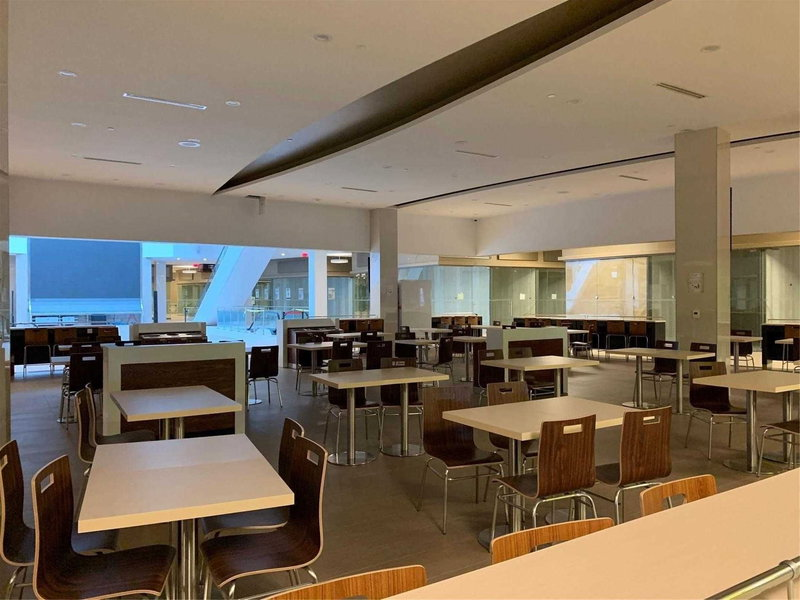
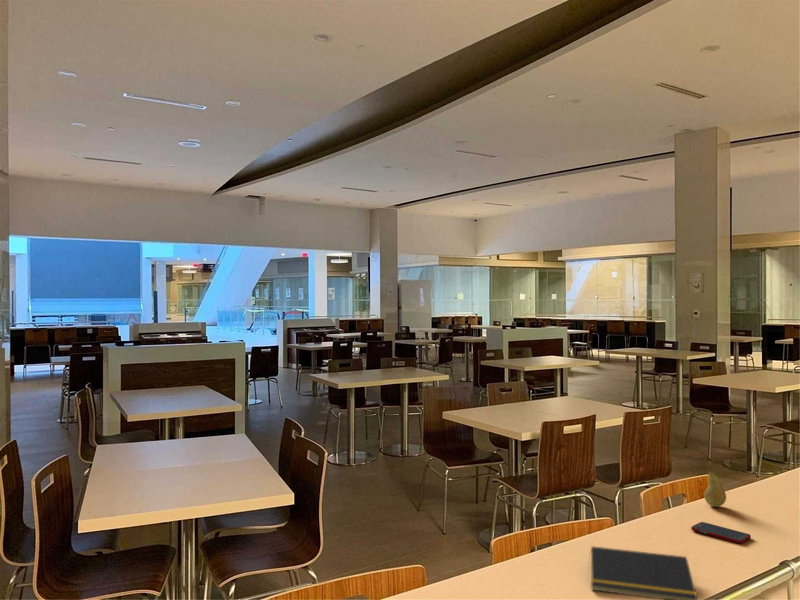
+ fruit (715, 488)
+ notepad (640, 572)
+ cell phone (720, 532)
